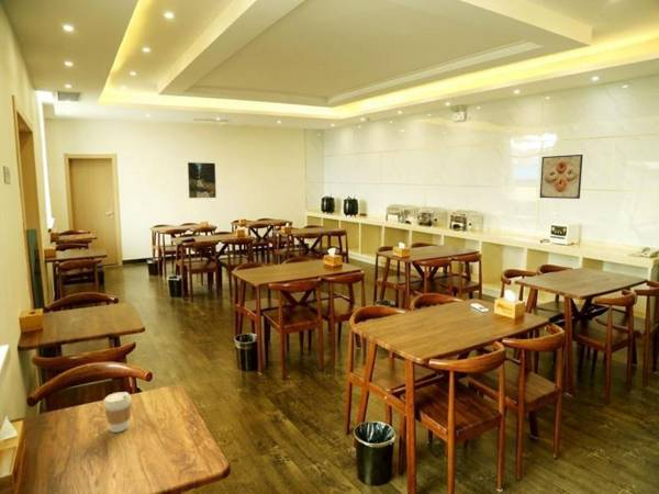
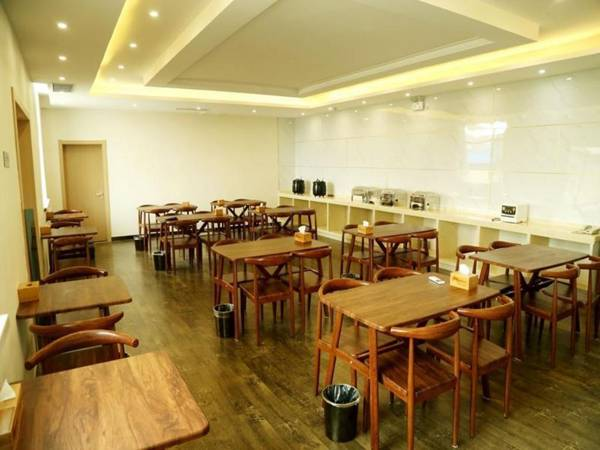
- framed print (560, 177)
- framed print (202, 180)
- coffee cup (118, 412)
